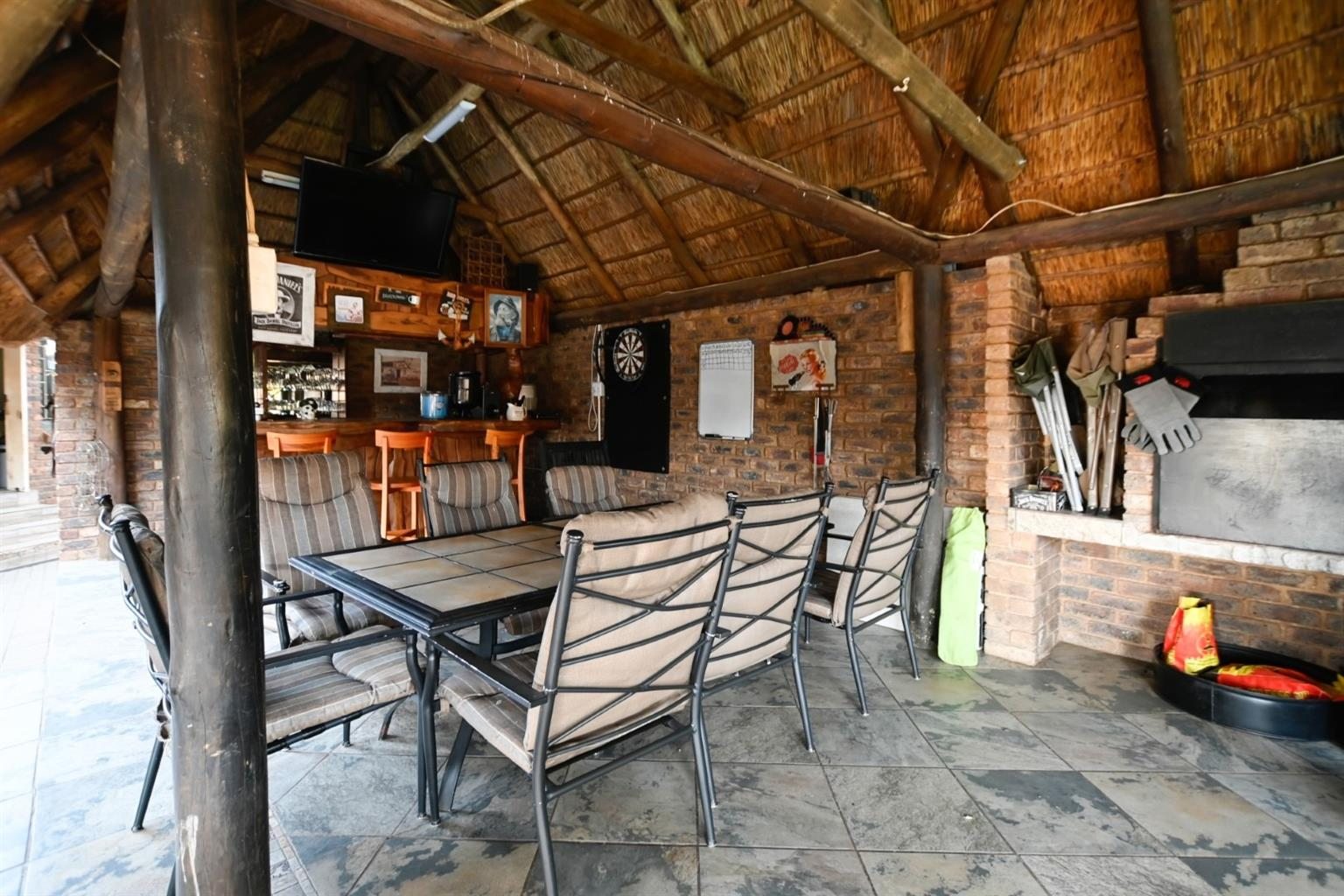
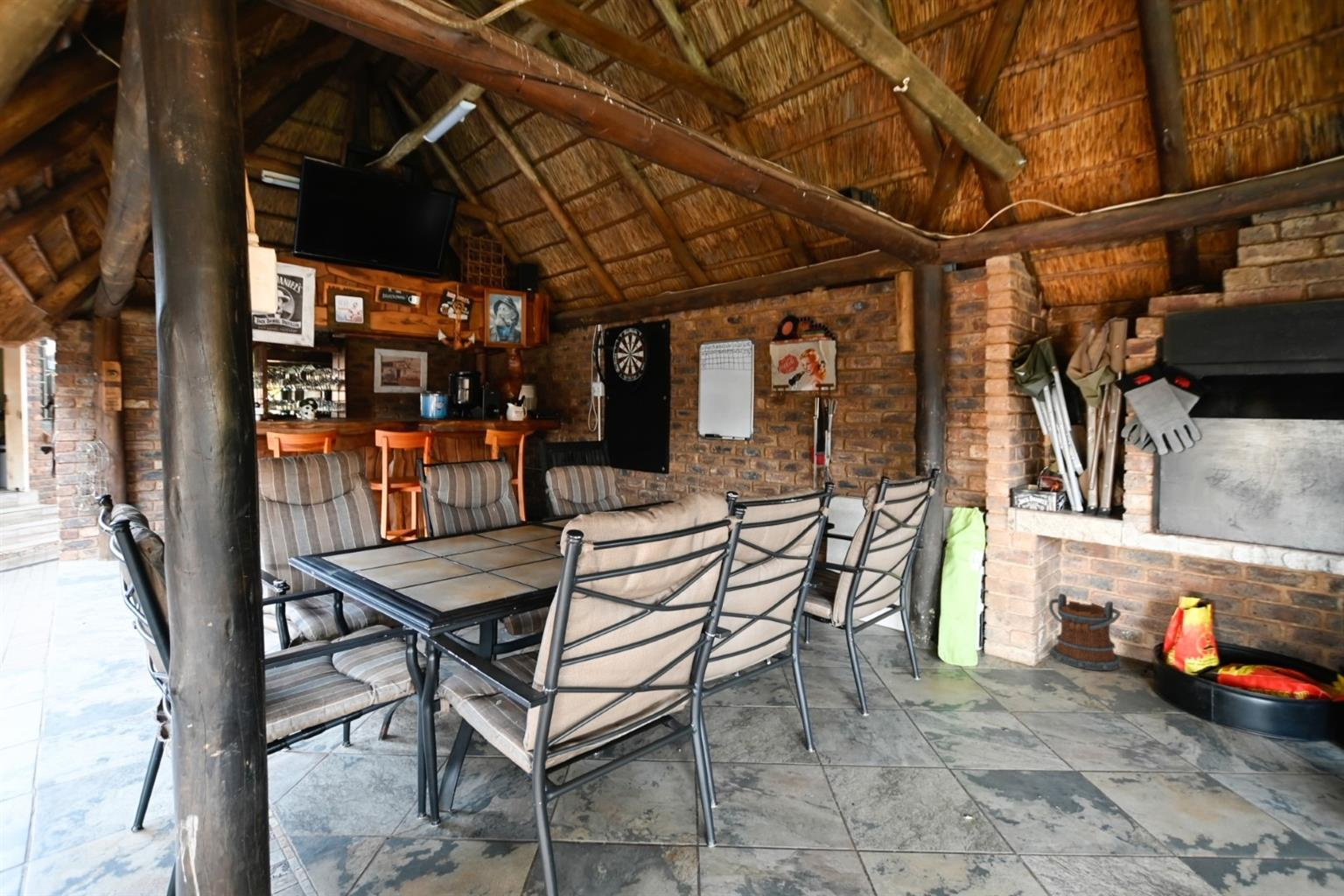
+ bucket (1085, 628)
